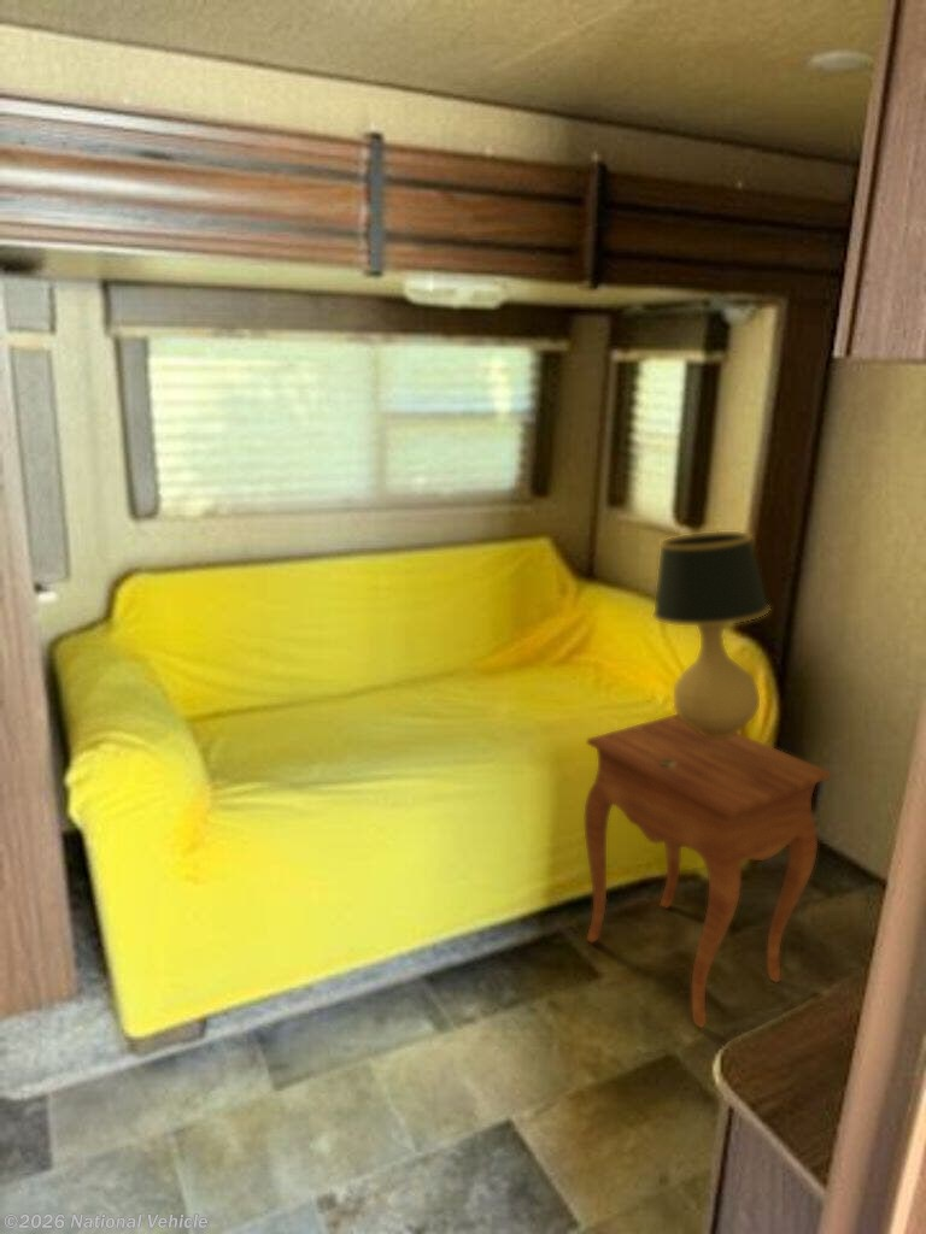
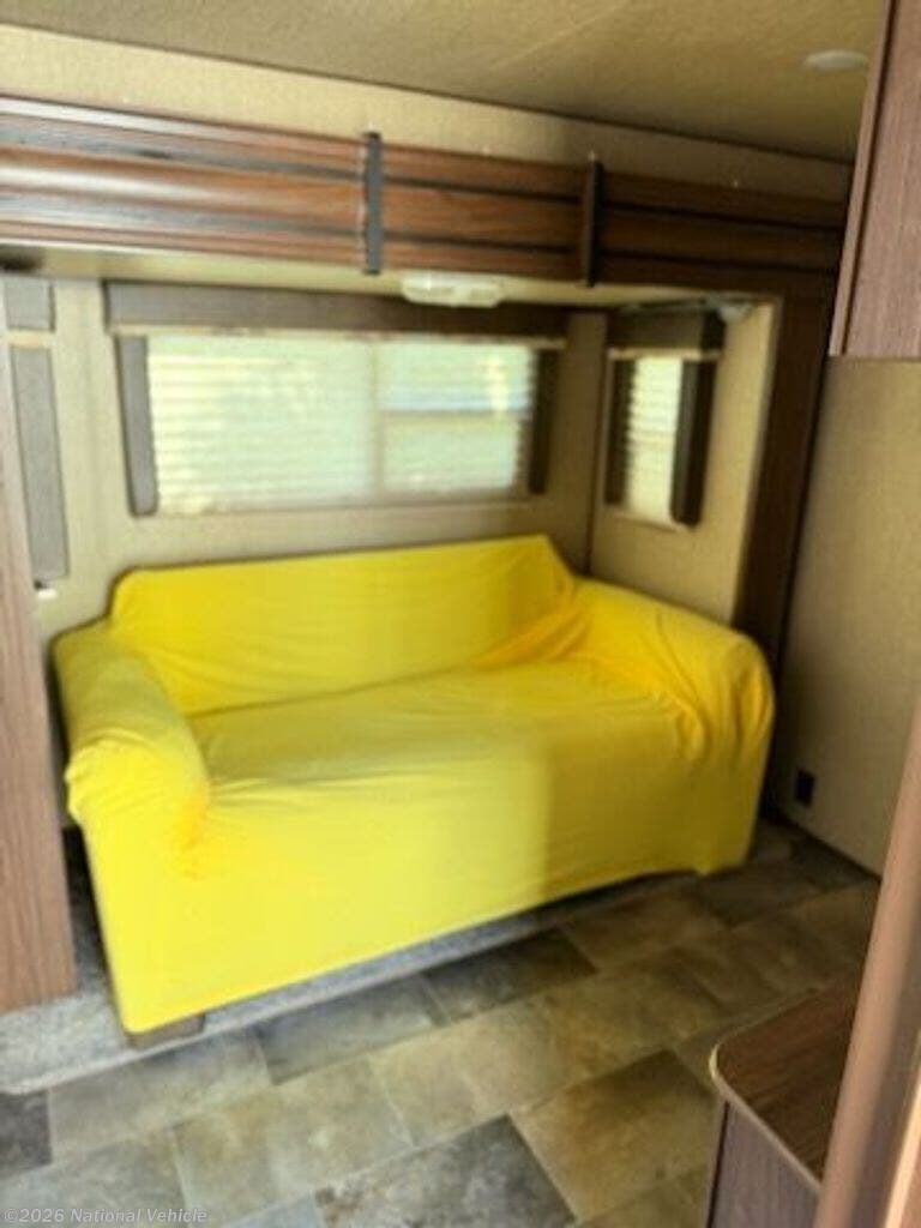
- table lamp (708, 654)
- side table (698, 853)
